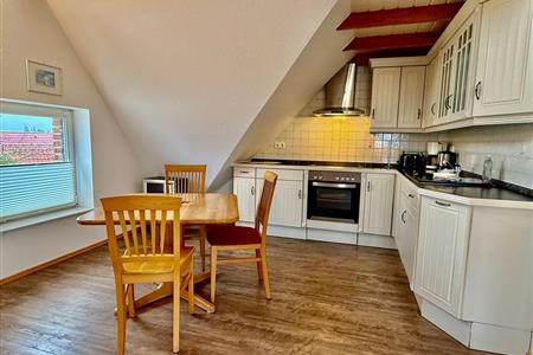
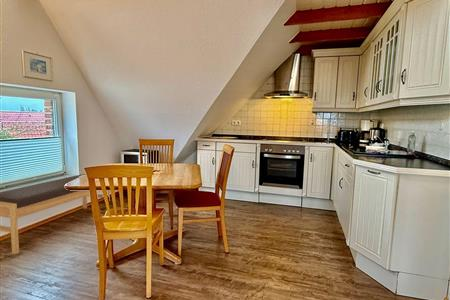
+ bench (56, 205)
